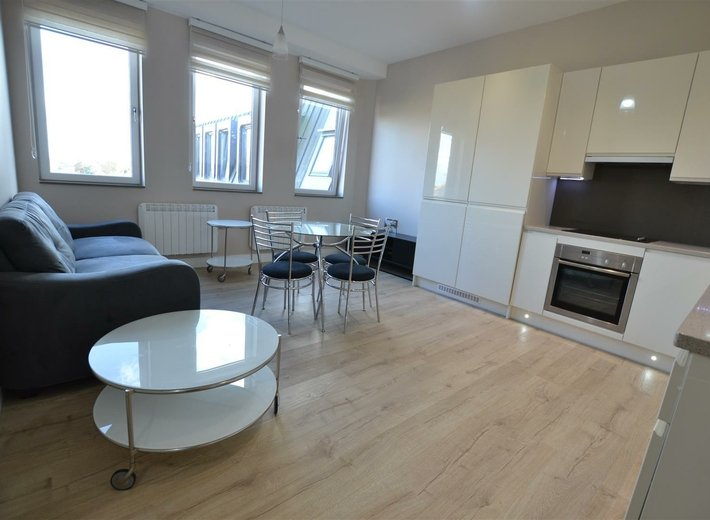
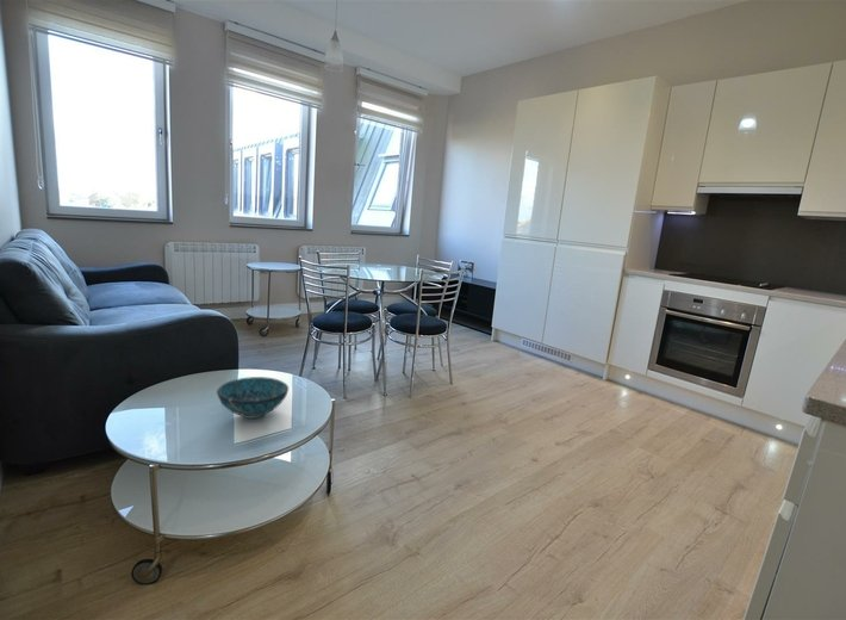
+ decorative bowl (253, 401)
